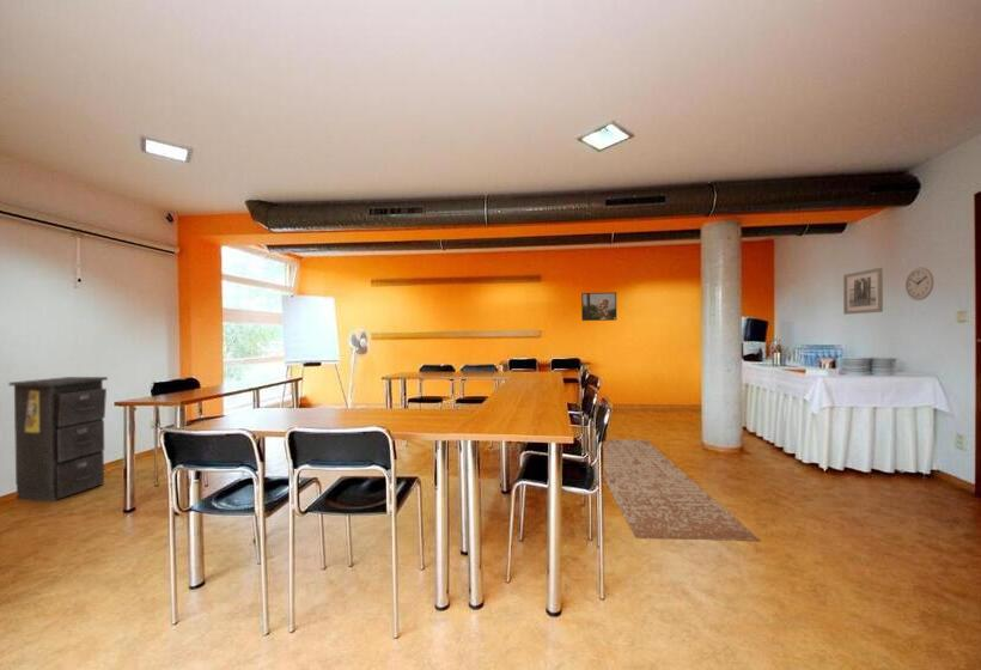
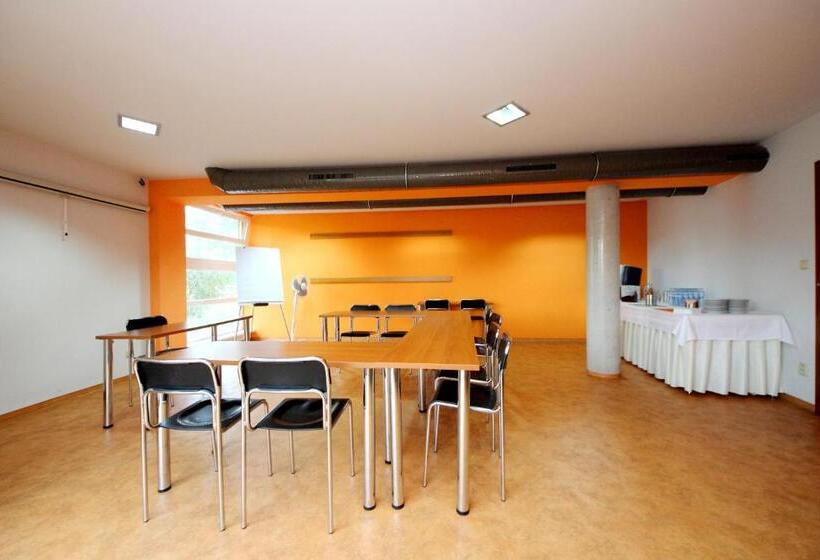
- rug (642, 474)
- filing cabinet (65, 436)
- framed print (598, 306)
- wall art (861, 292)
- wall clock (918, 284)
